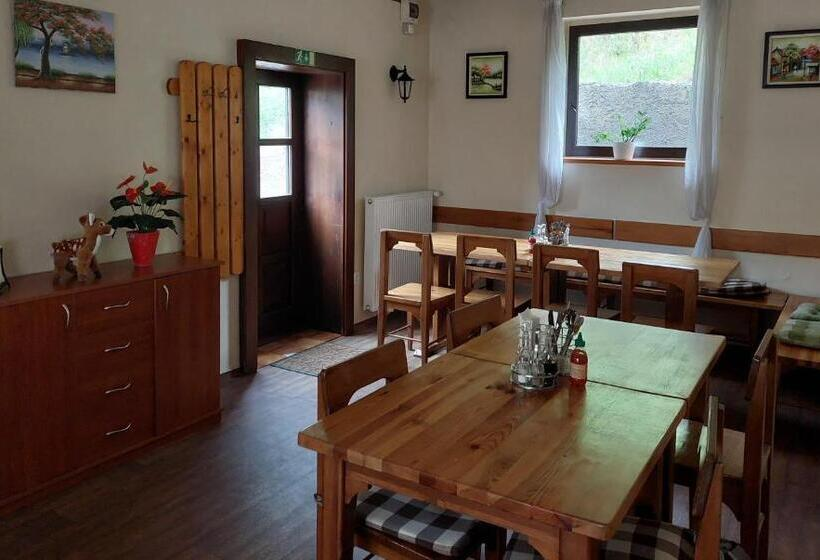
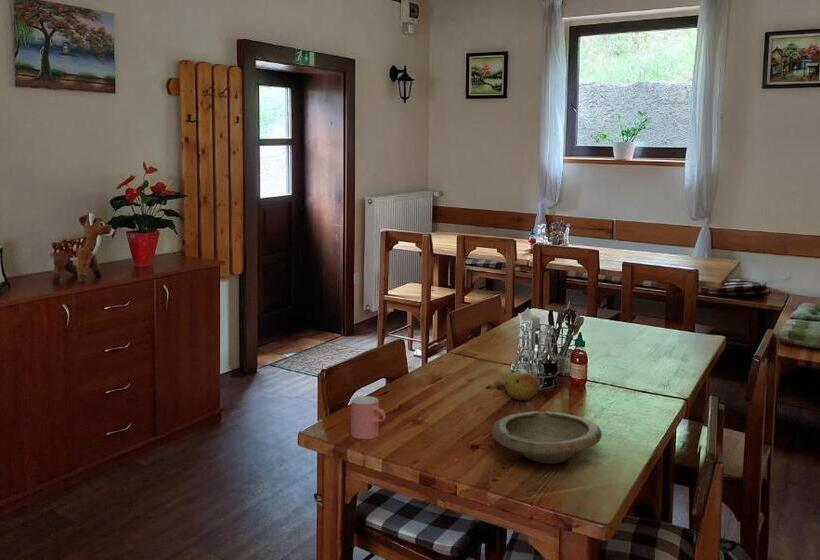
+ fruit (521, 386)
+ cup (369, 418)
+ bowl (546, 440)
